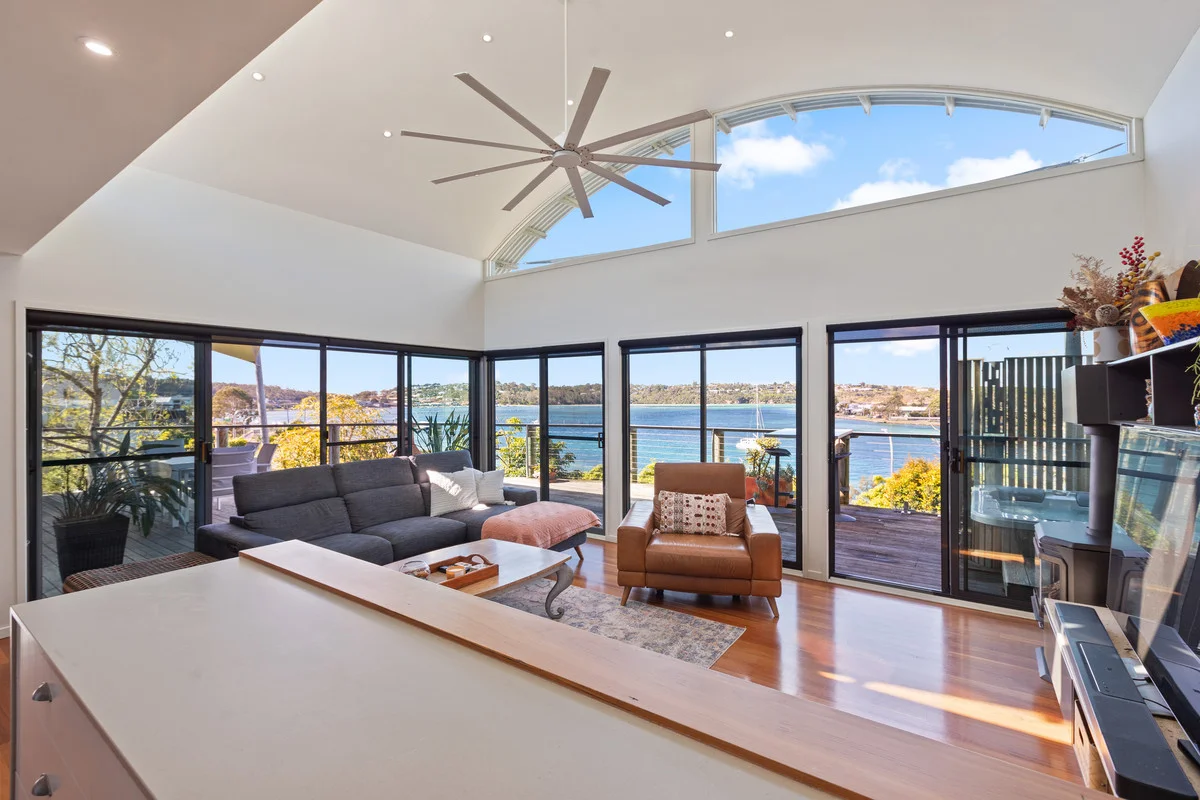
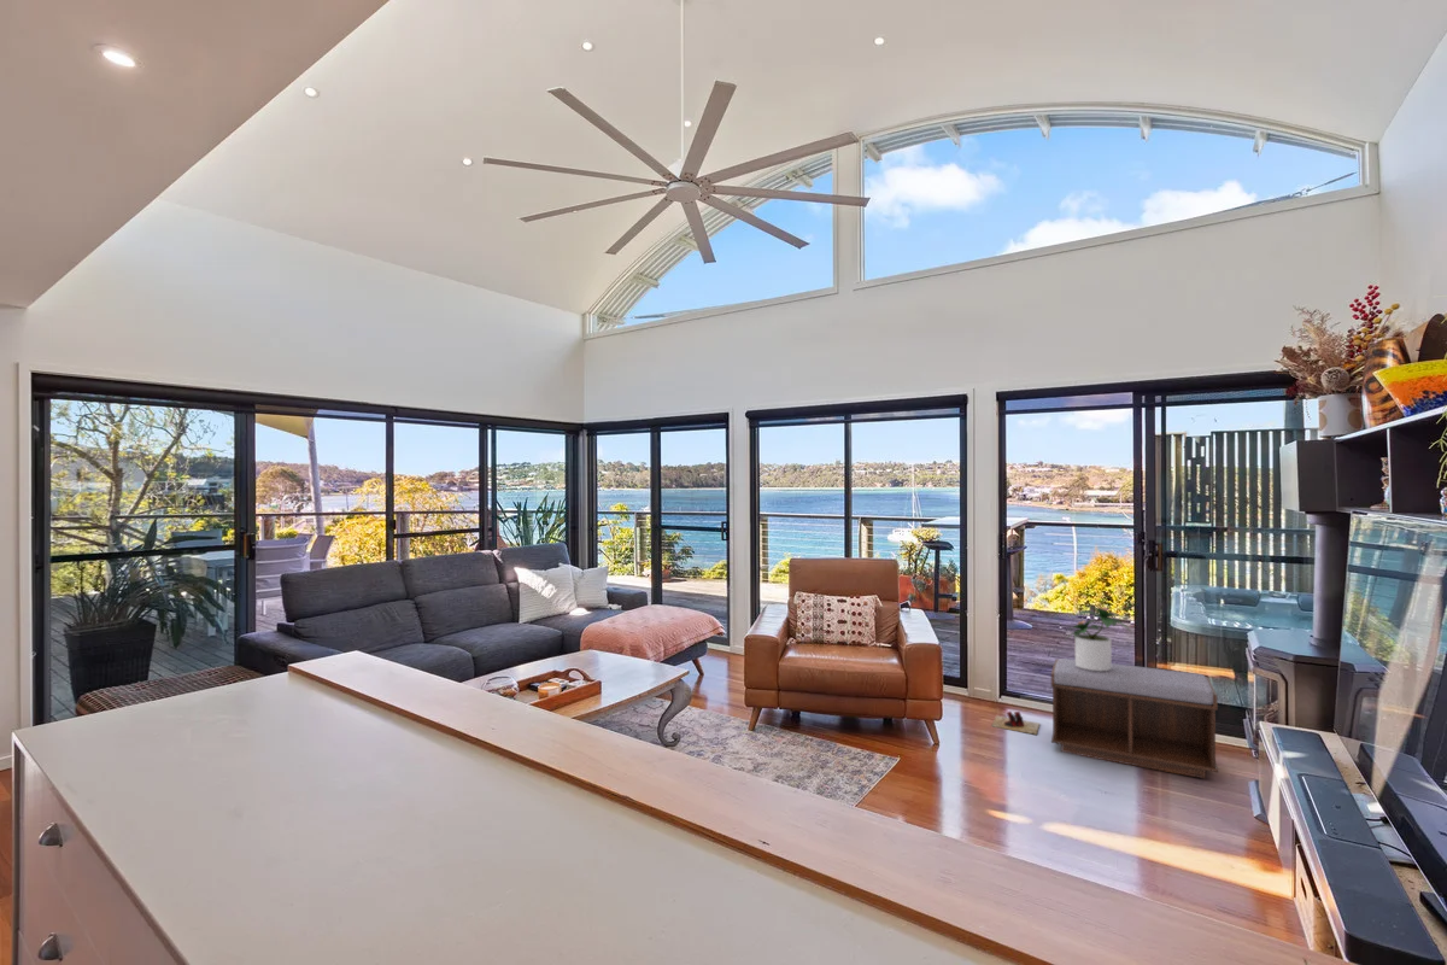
+ slippers (1015, 718)
+ bench (1129, 712)
+ potted plant (1097, 636)
